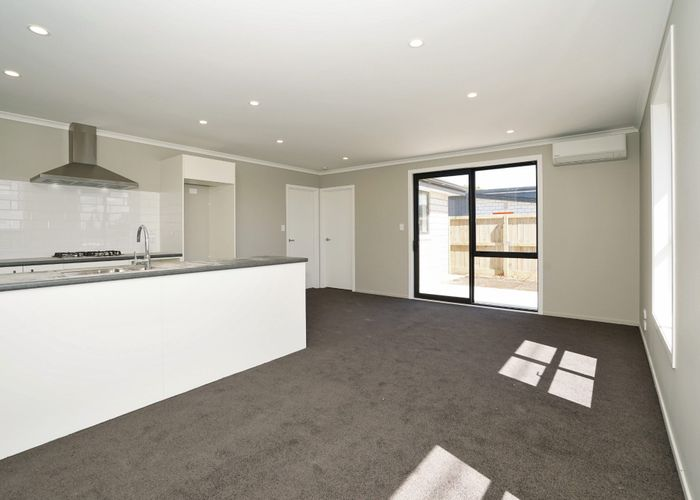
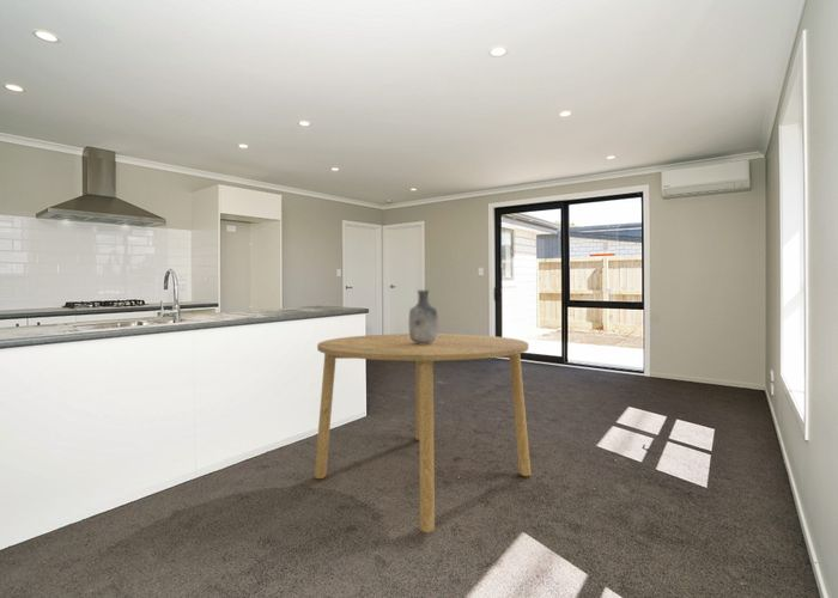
+ vase (423, 316)
+ dining table (423, 408)
